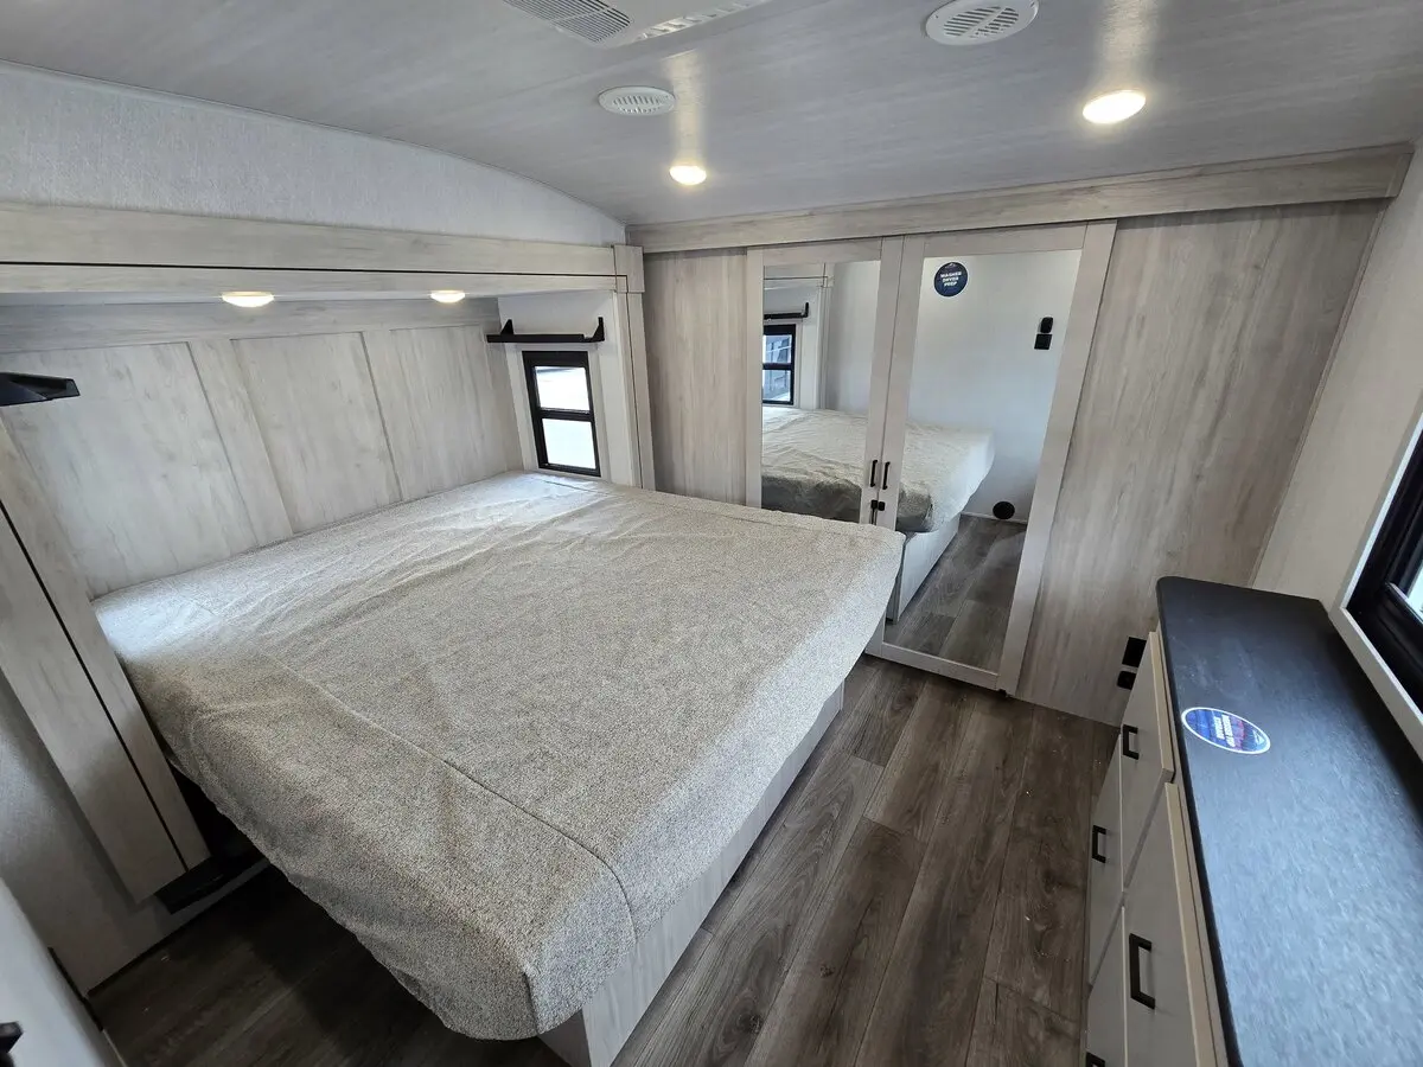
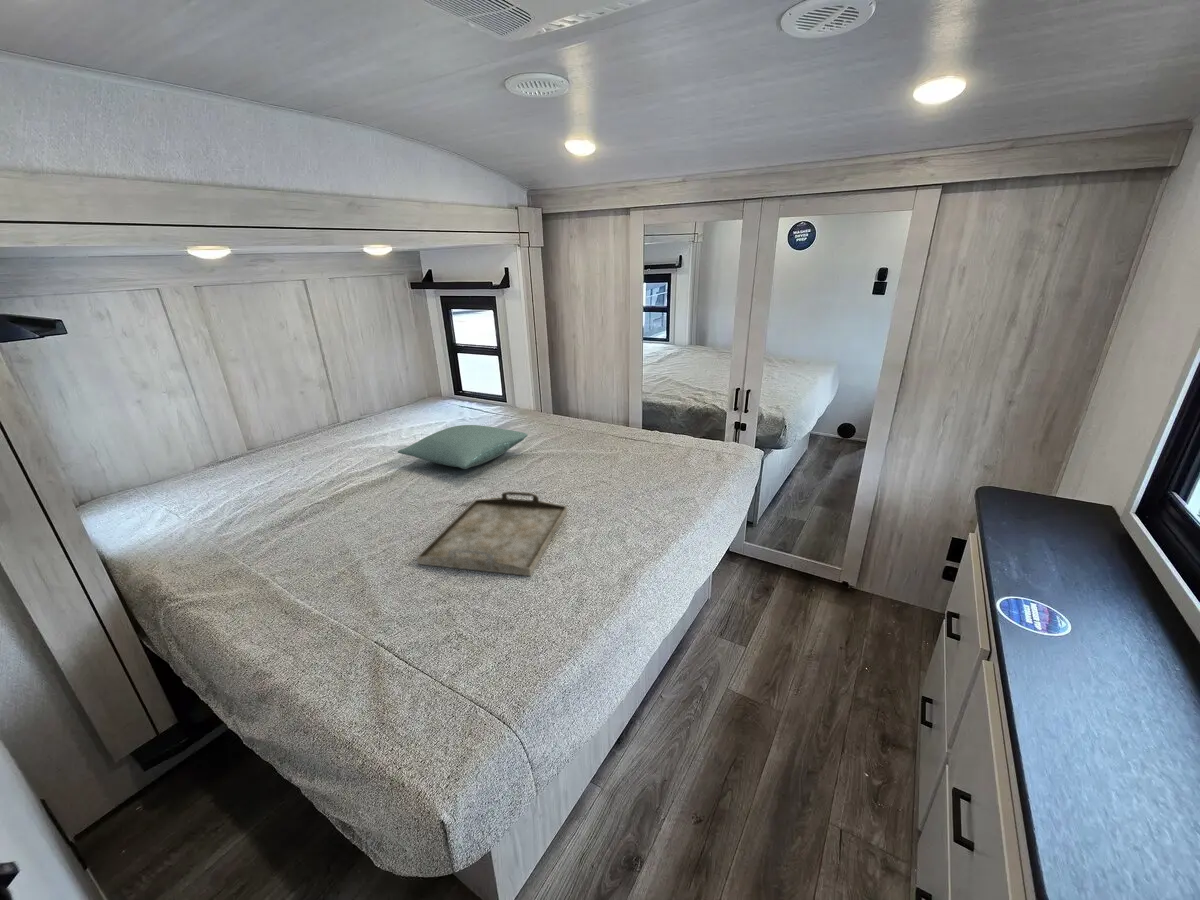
+ serving tray (498, 526)
+ pillow (464, 444)
